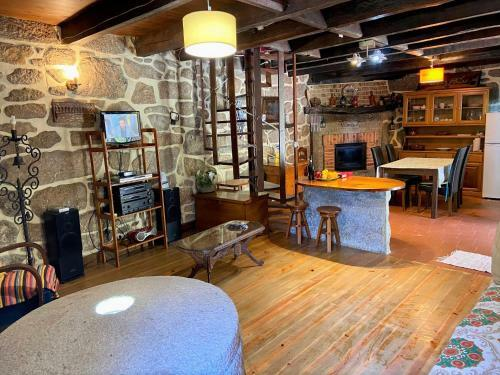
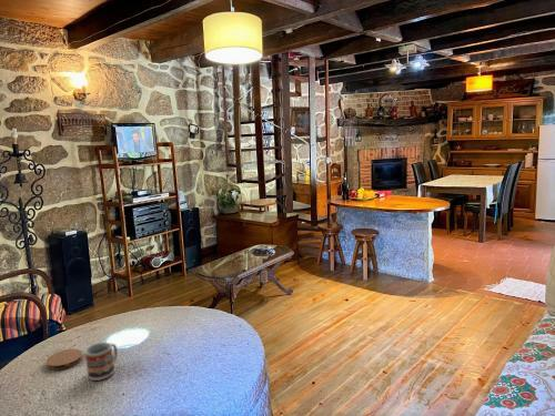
+ cup (103, 358)
+ coaster (64, 358)
